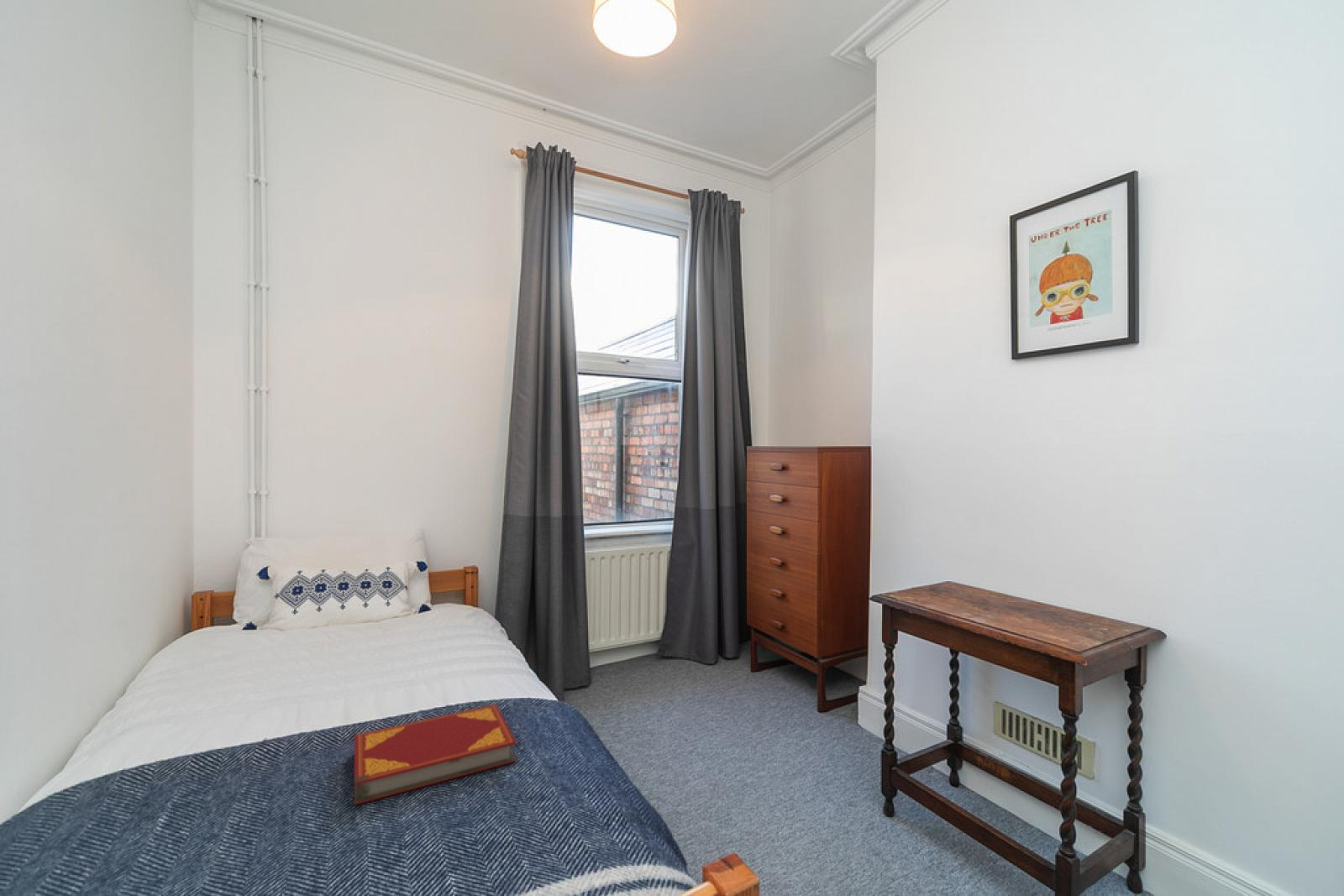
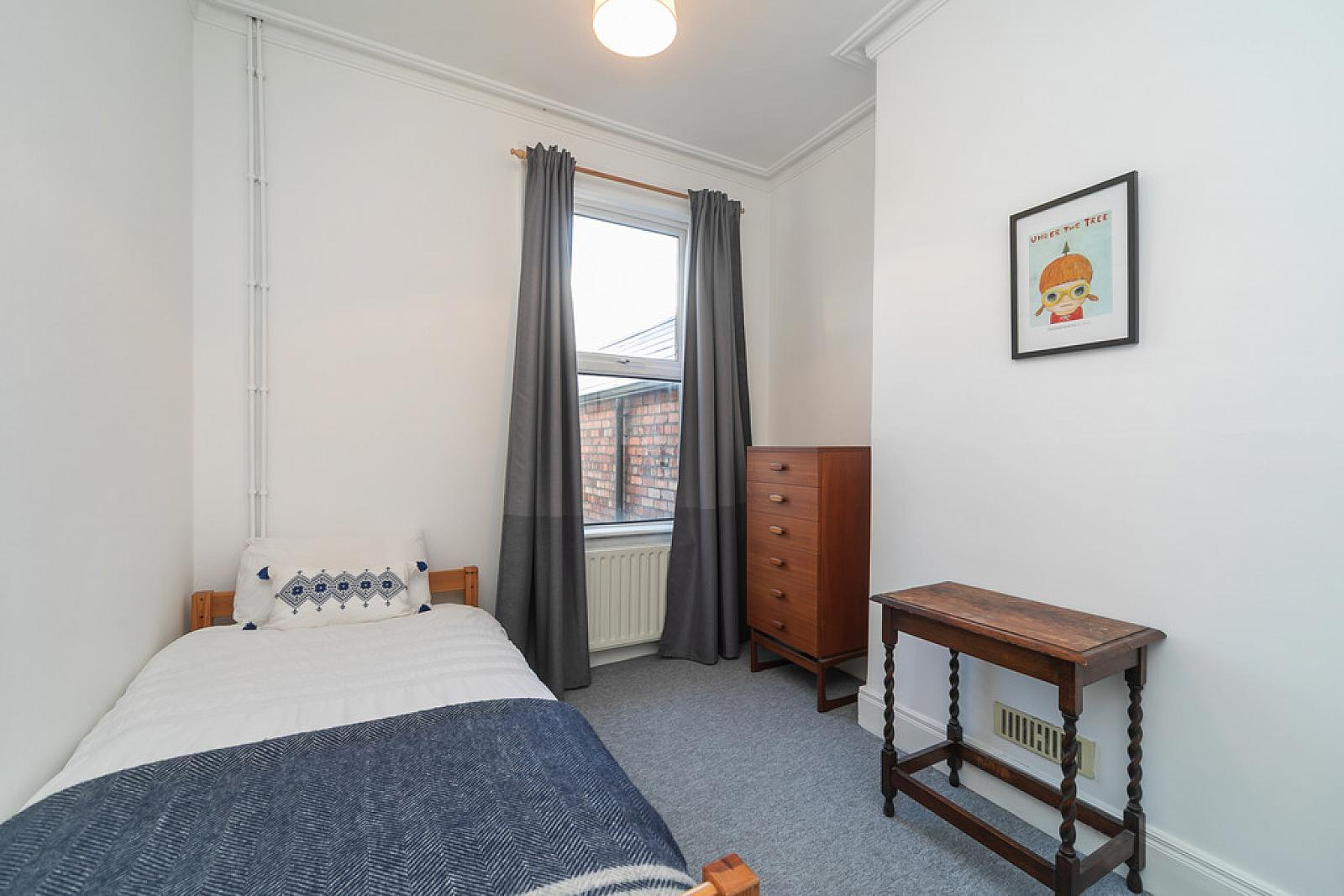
- hardback book (434, 747)
